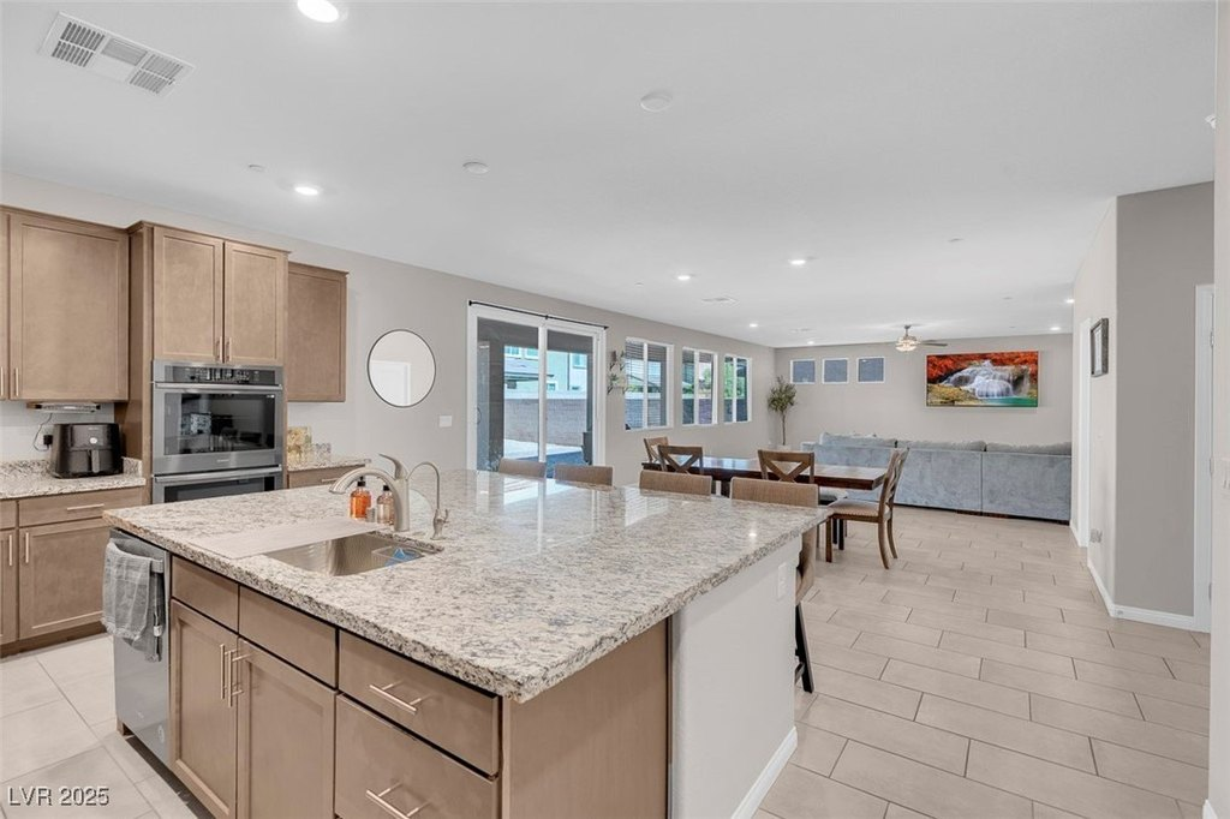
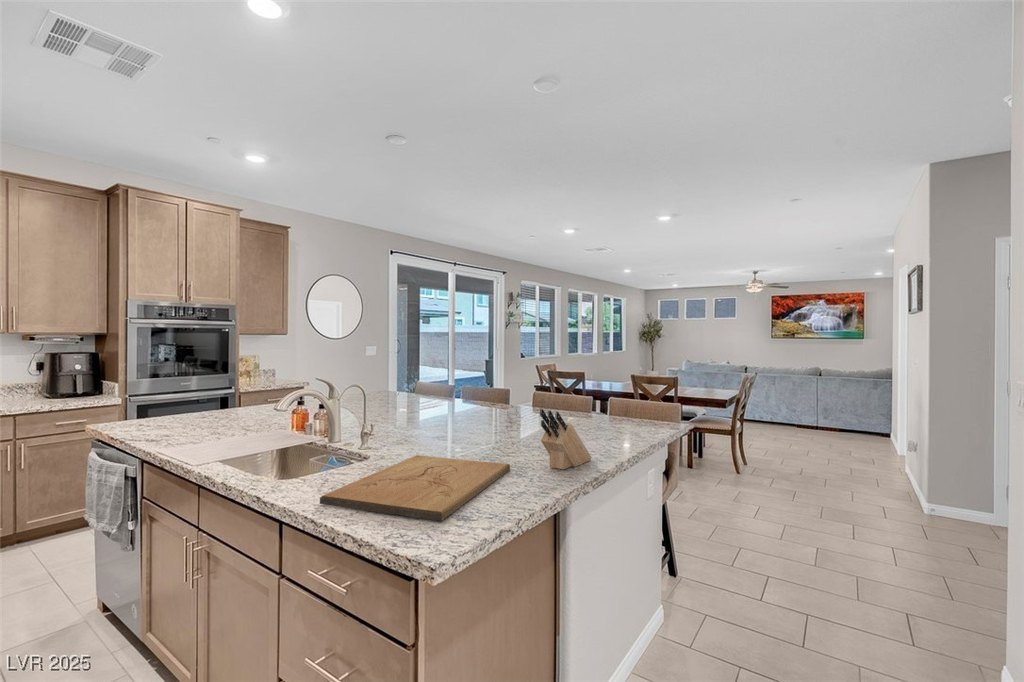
+ cutting board (426, 480)
+ knife block (564, 435)
